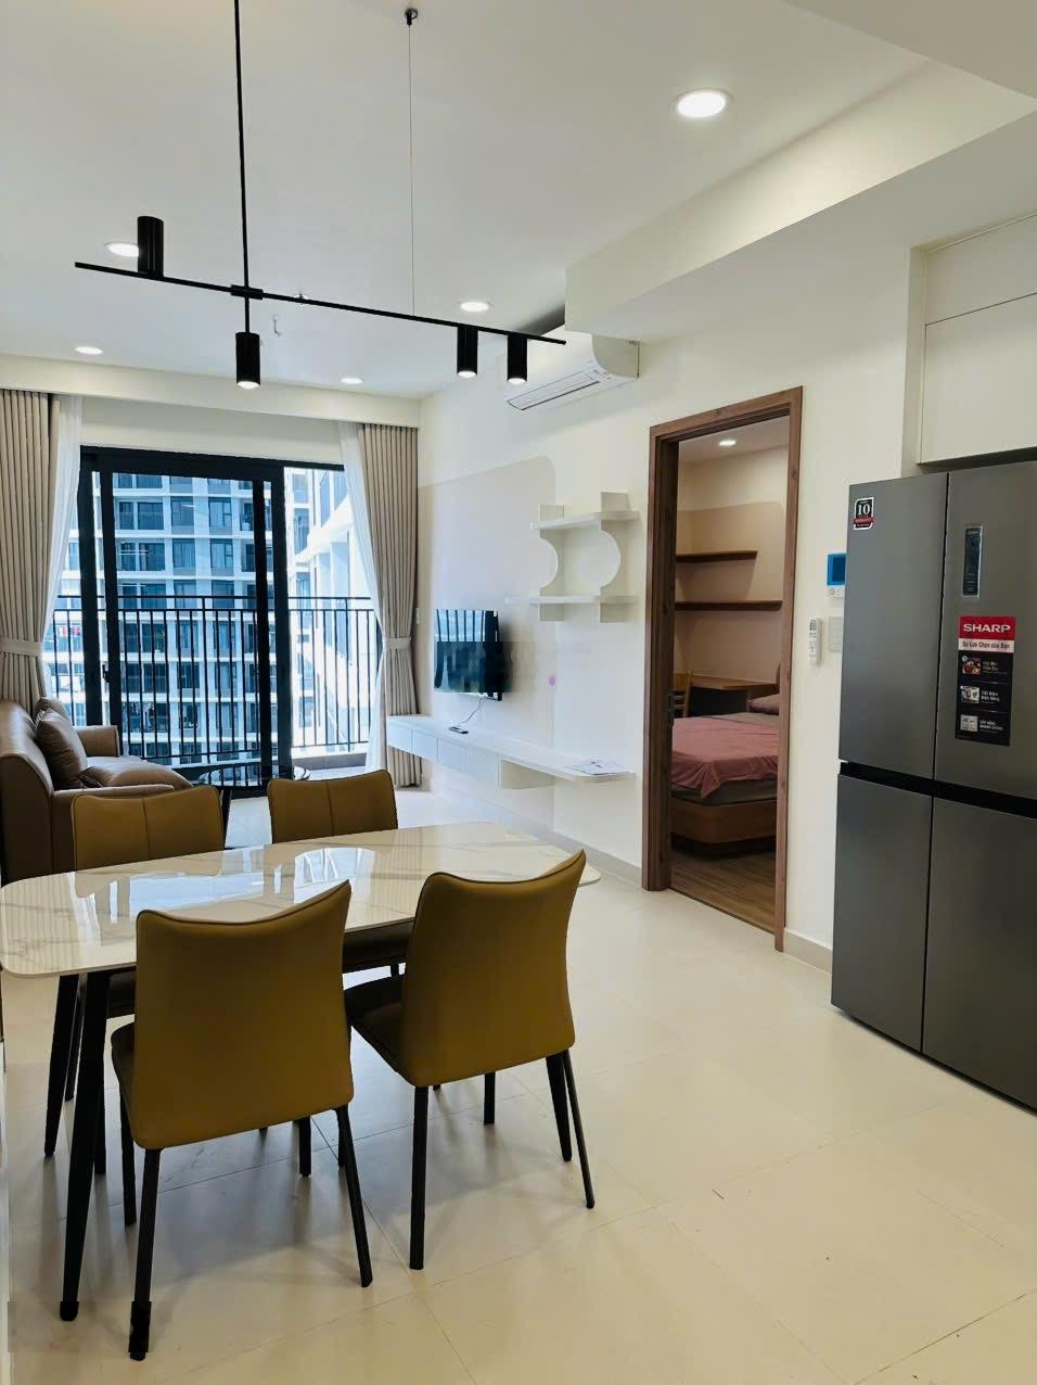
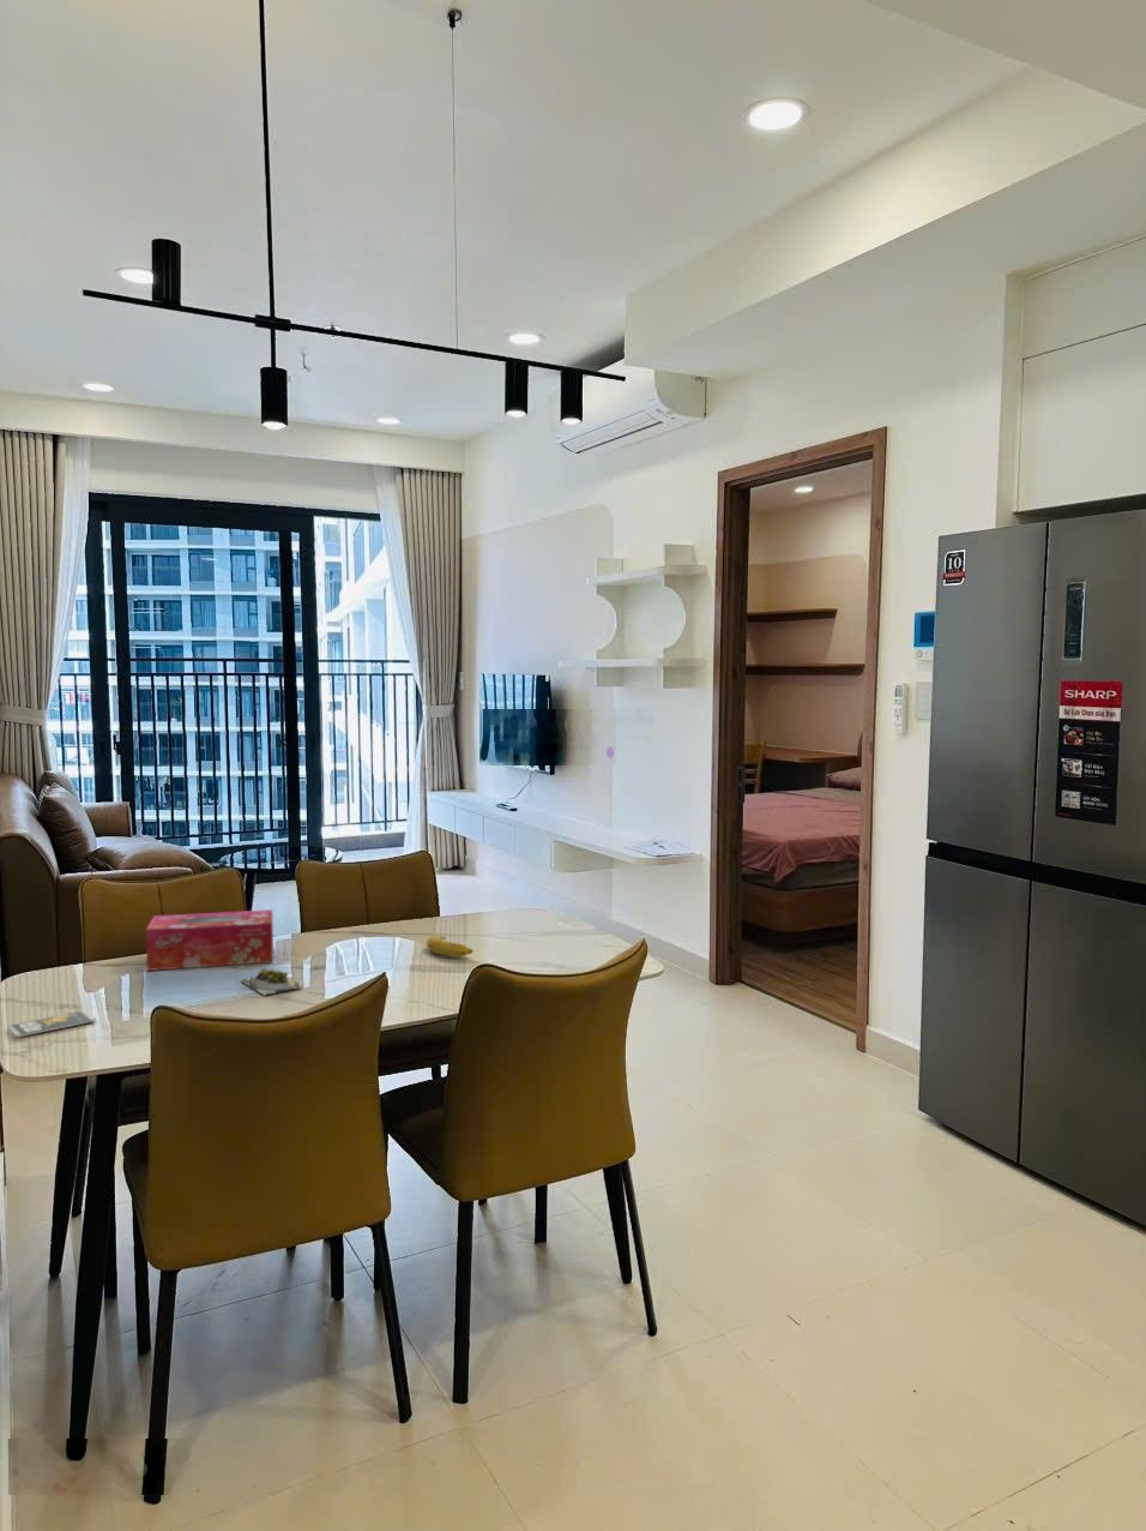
+ smartphone (52, 1024)
+ tissue box (212, 938)
+ succulent plant (271, 976)
+ fruit (445, 943)
